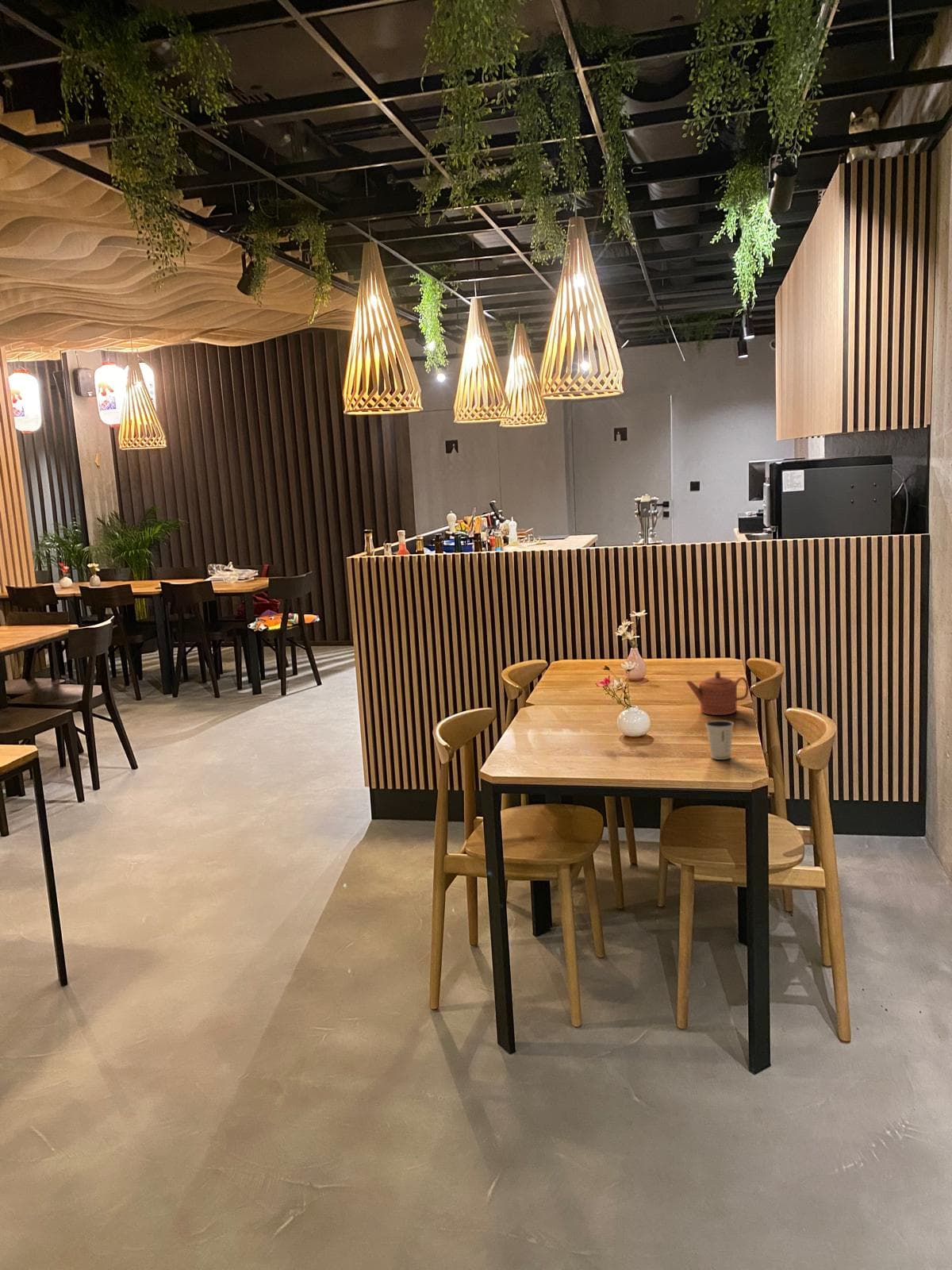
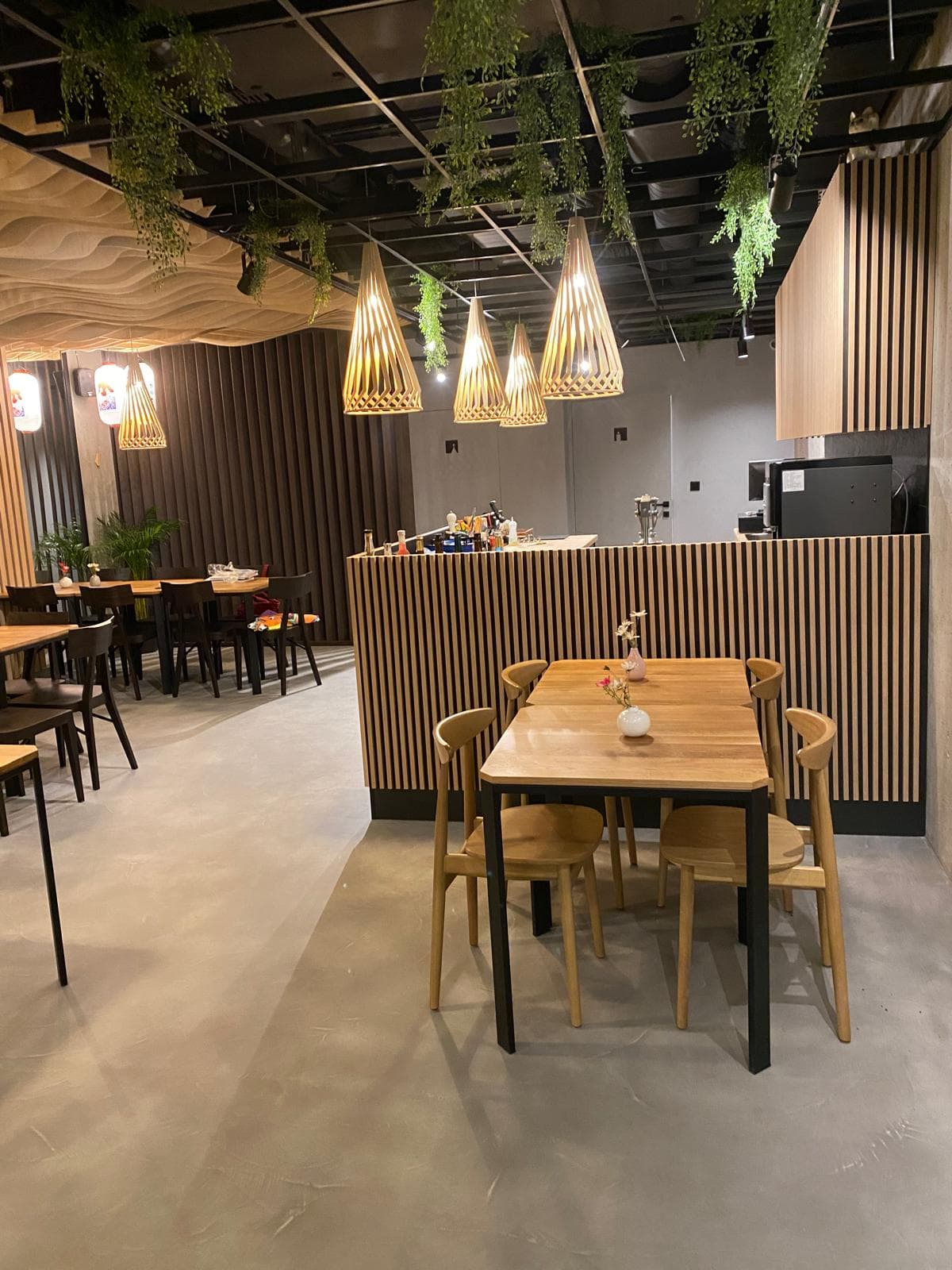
- teapot (717, 691)
- dixie cup (720, 740)
